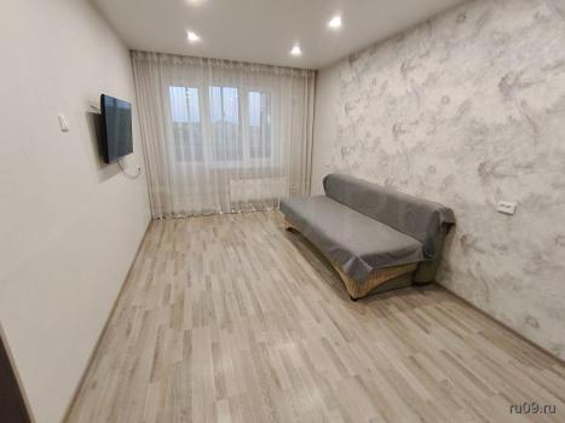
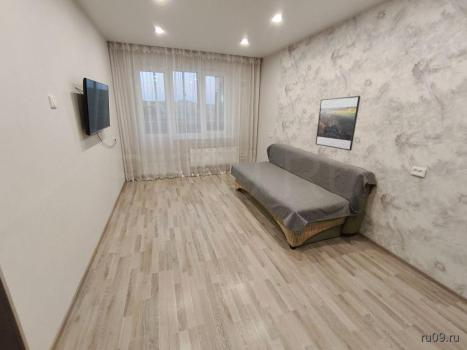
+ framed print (335, 123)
